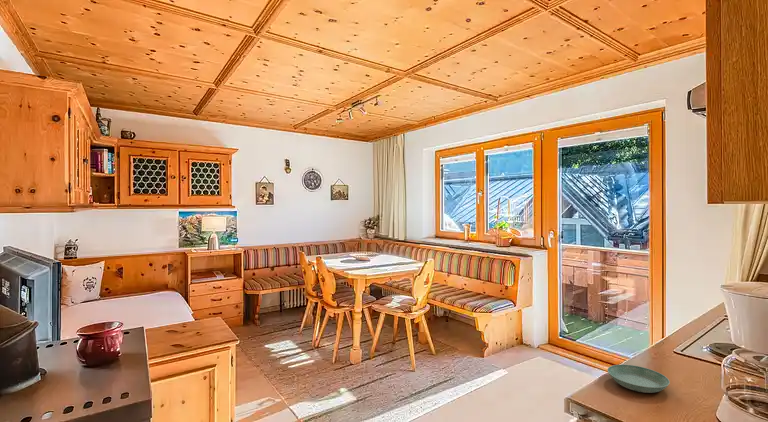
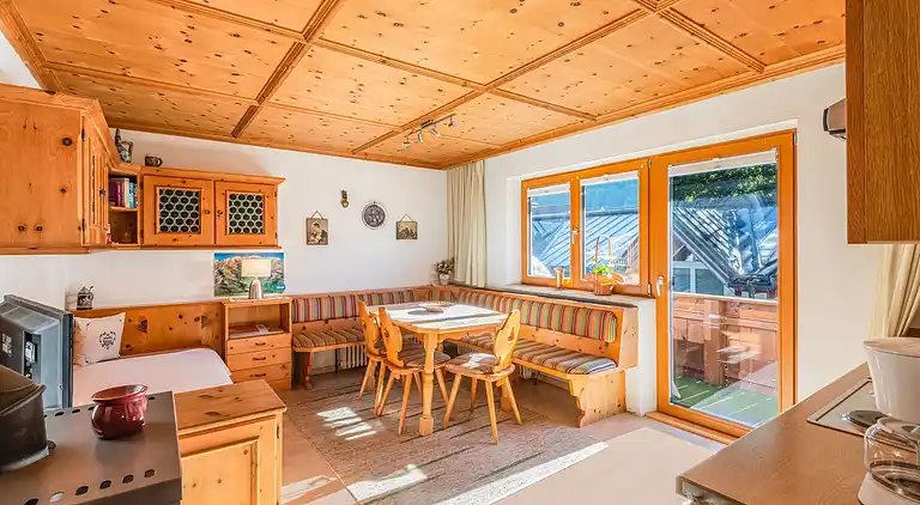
- saucer (637, 379)
